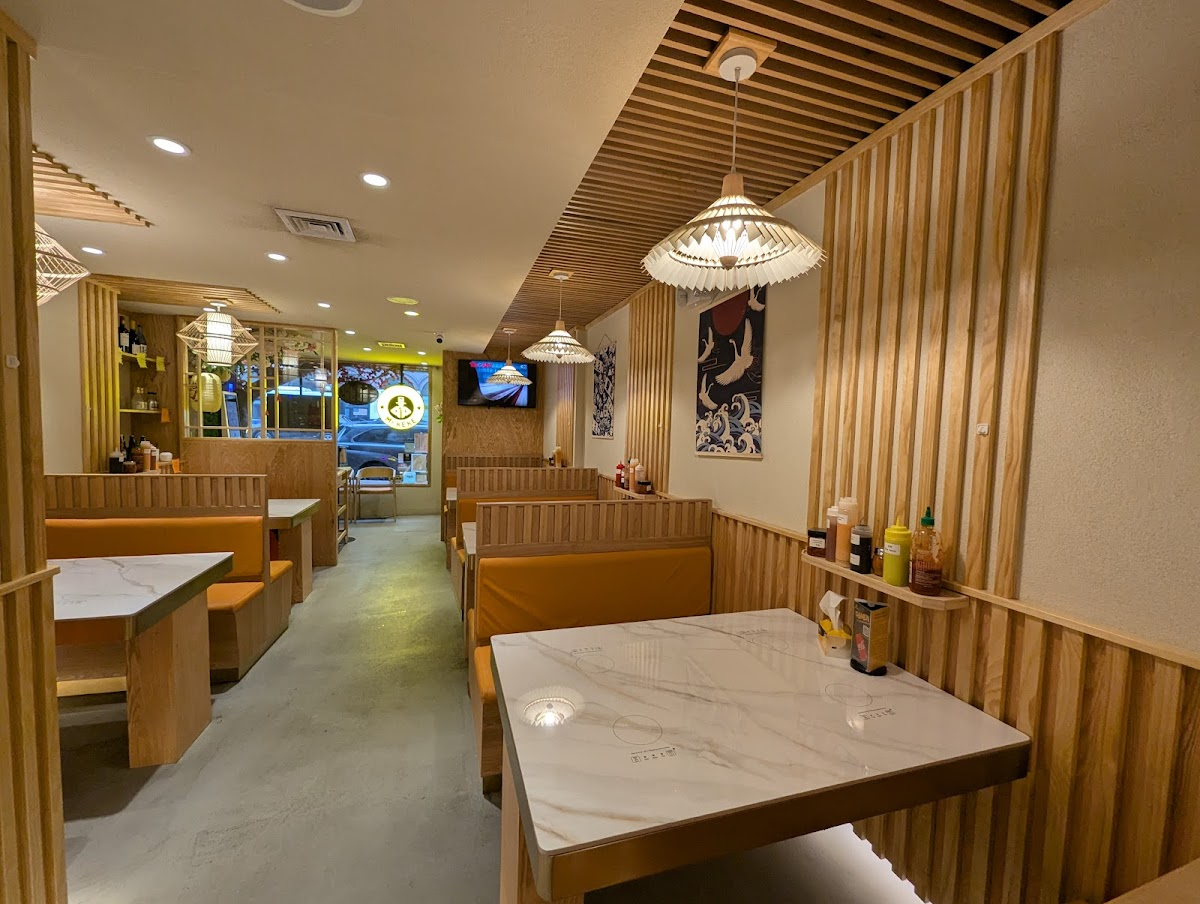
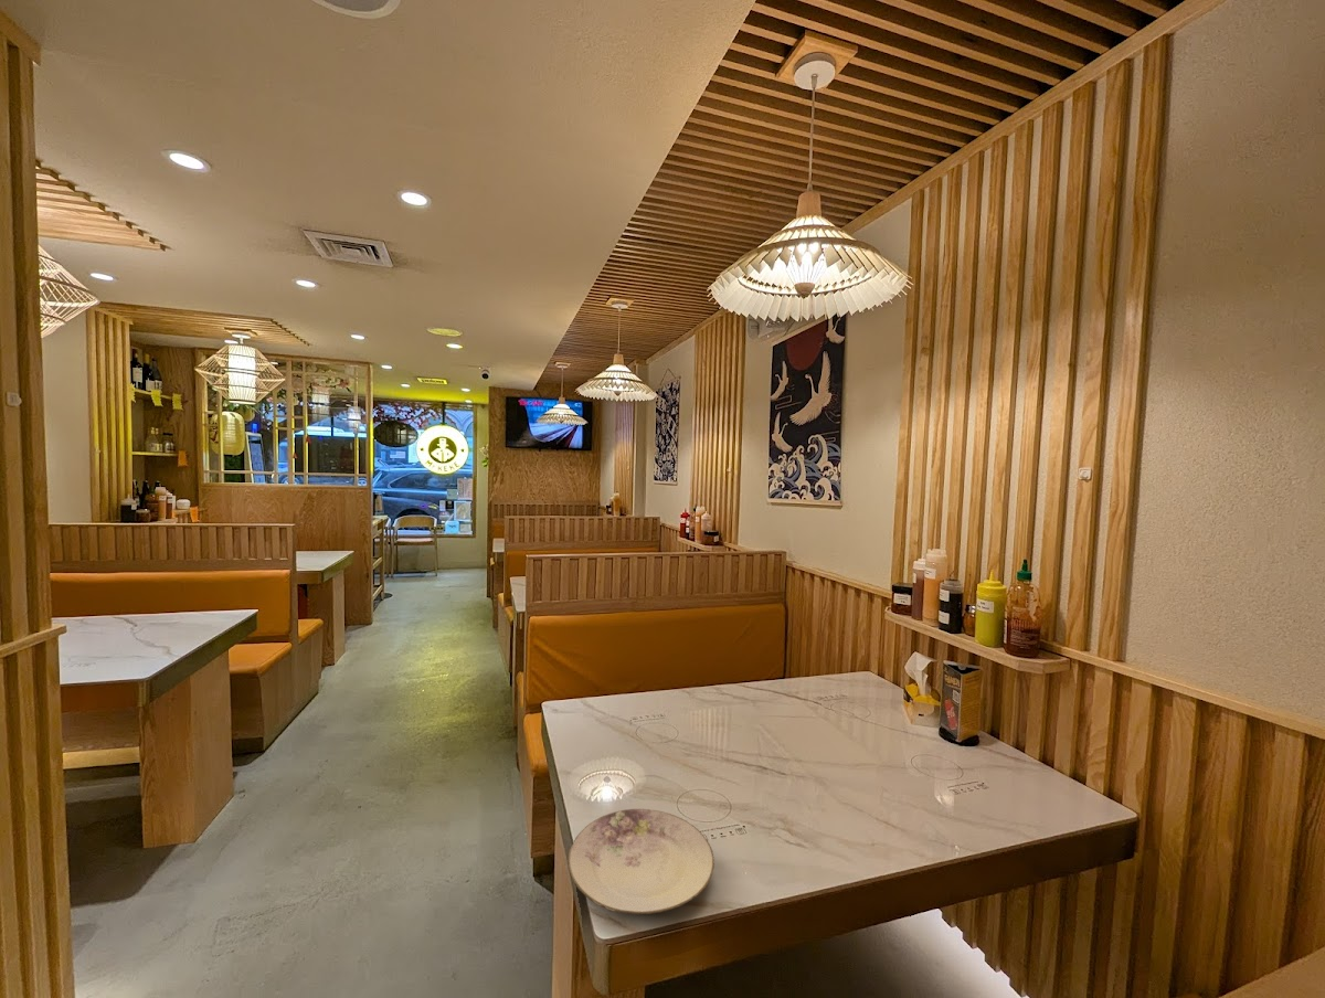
+ plate (640, 861)
